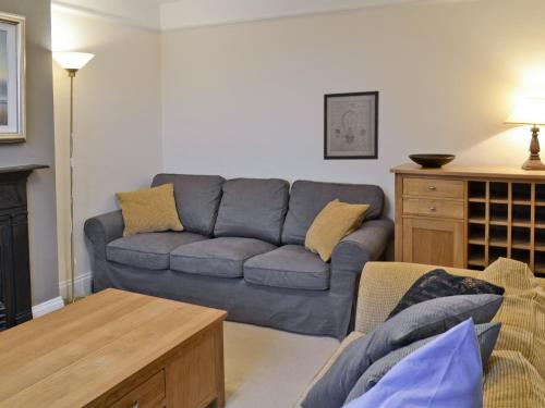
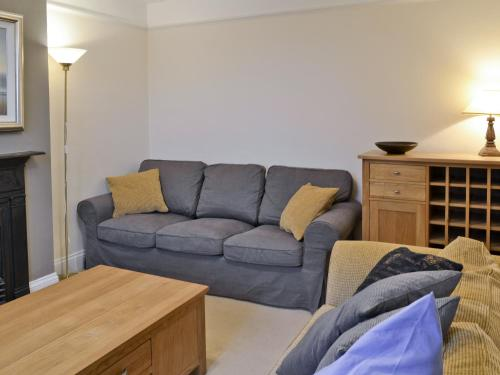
- wall art (350, 126)
